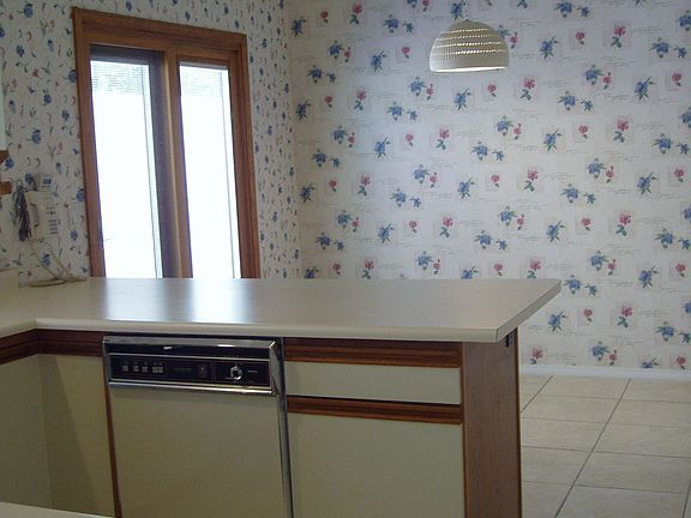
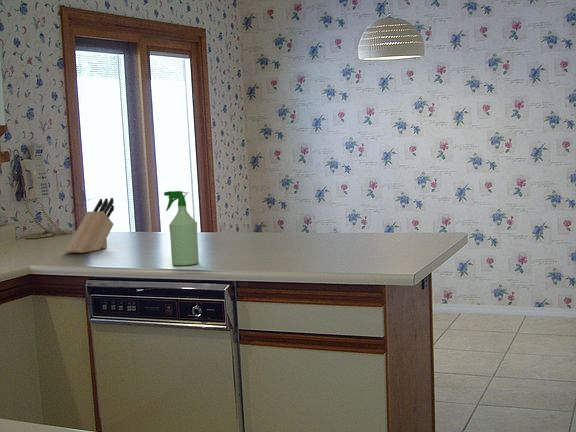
+ knife block (91, 224)
+ spray bottle (183, 227)
